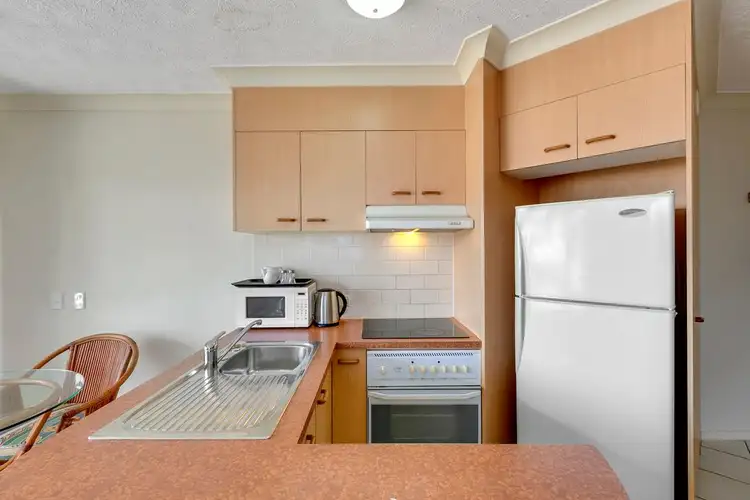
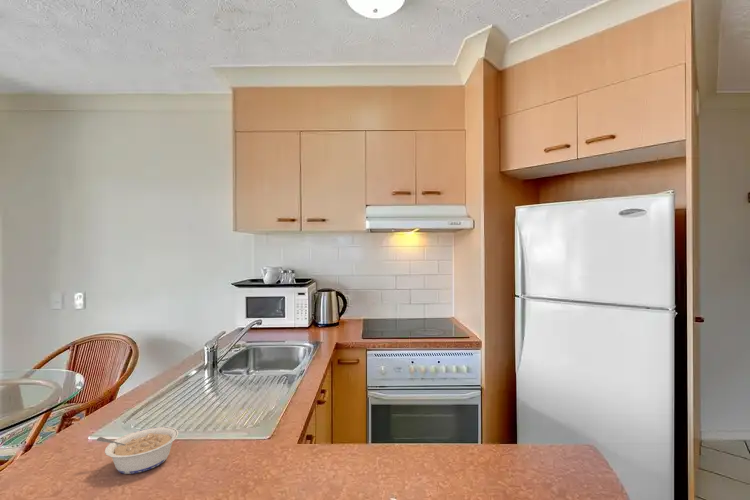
+ legume (140, 450)
